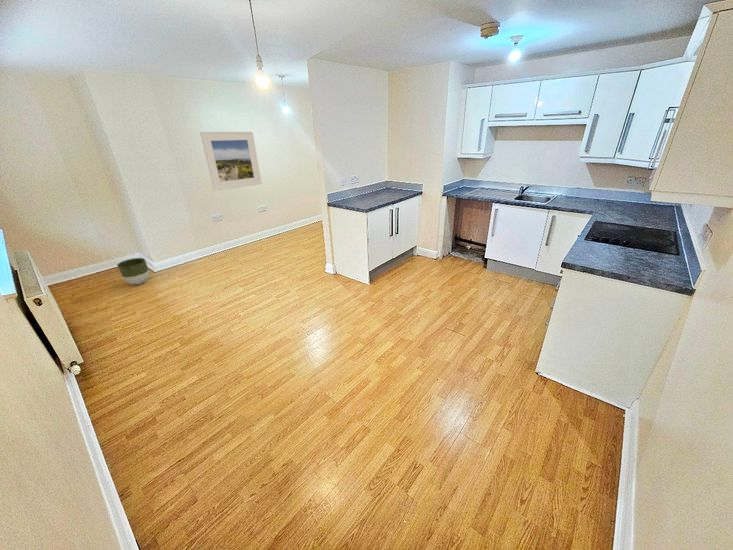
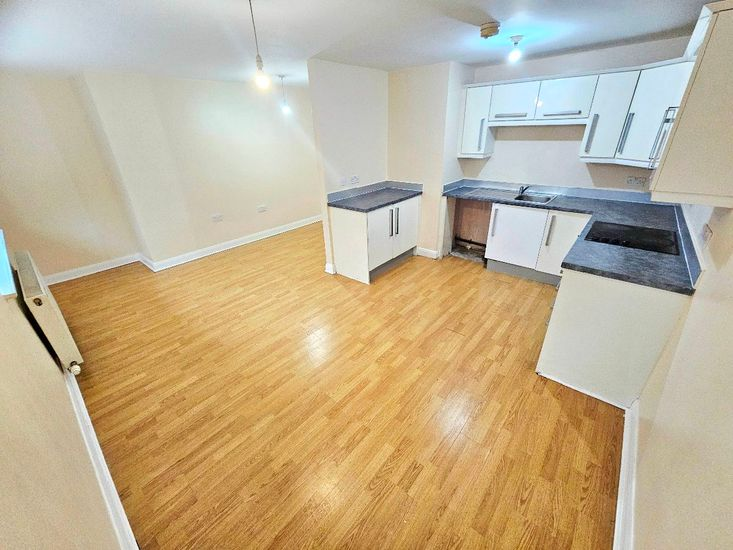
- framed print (233, 160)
- planter (135, 272)
